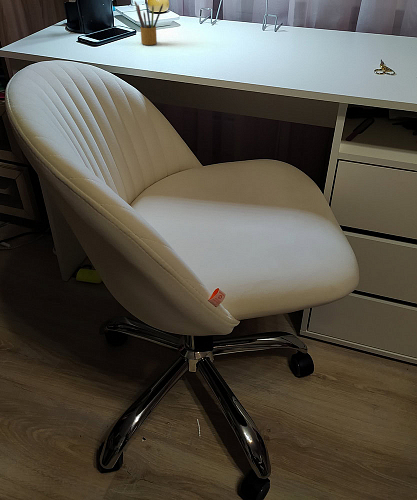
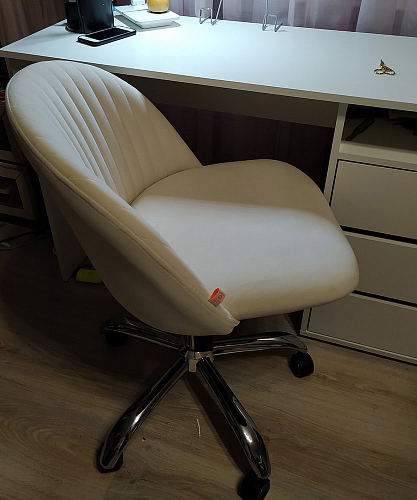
- pencil box (149, 22)
